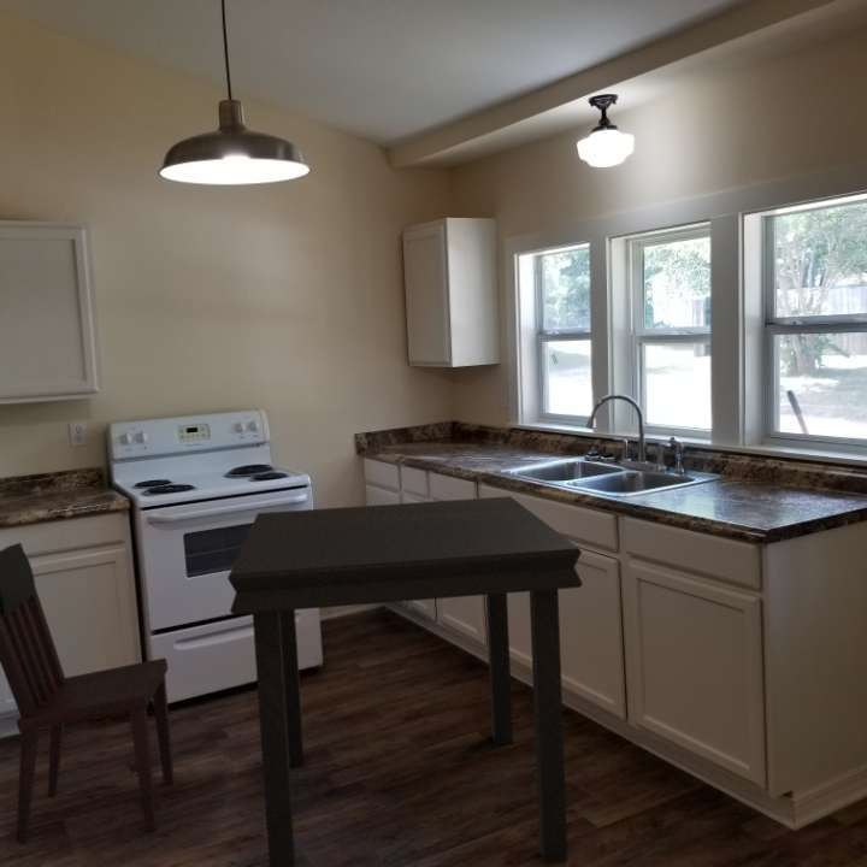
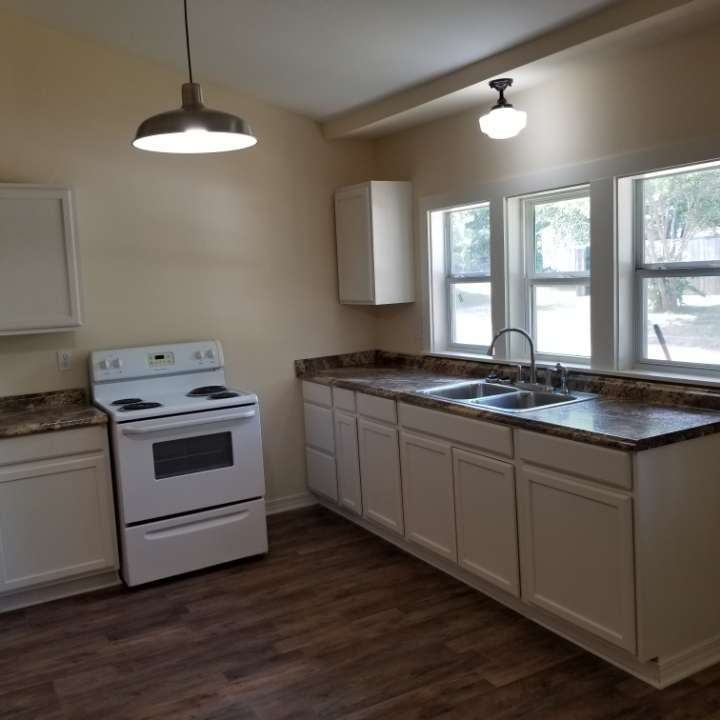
- dining chair (79, 682)
- dining table (400, 601)
